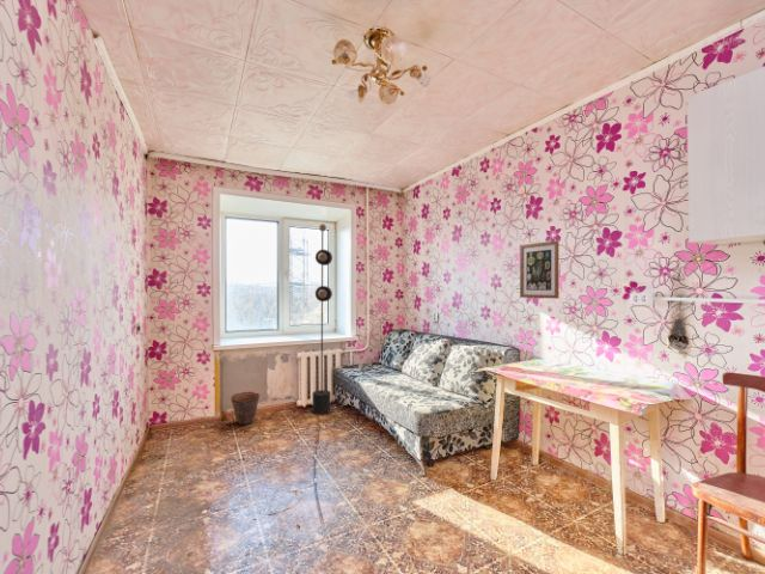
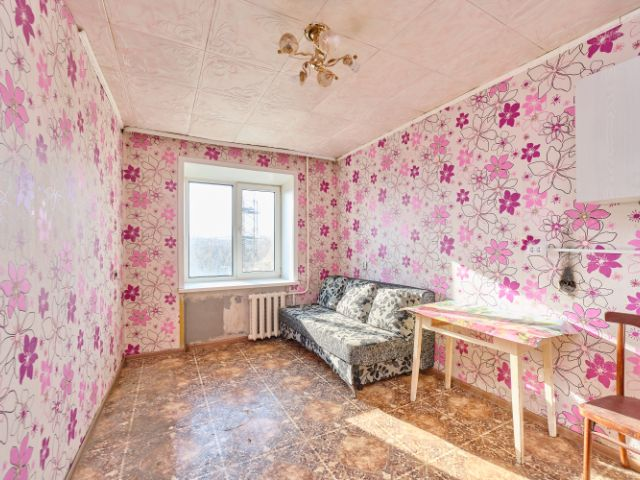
- floor lamp (322, 325)
- wall art (538, 270)
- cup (245, 409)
